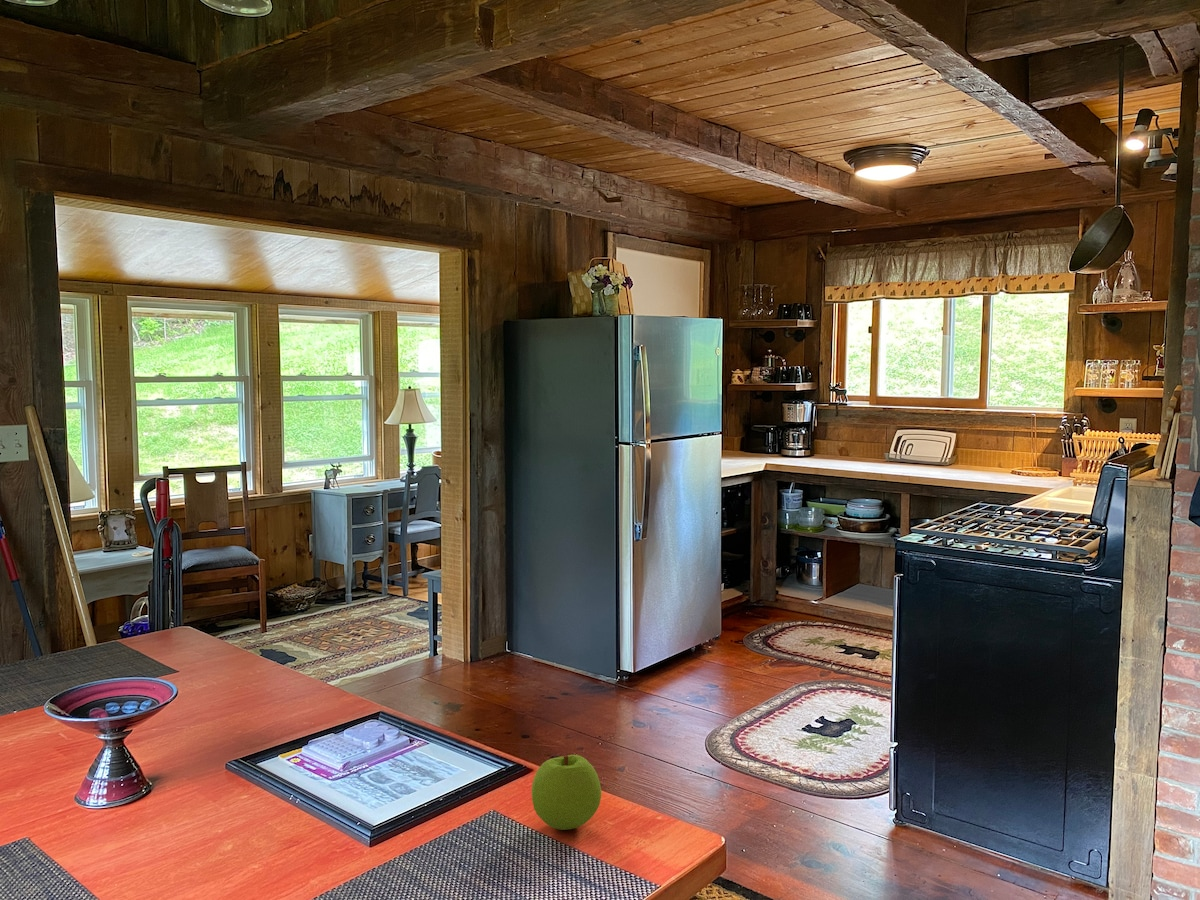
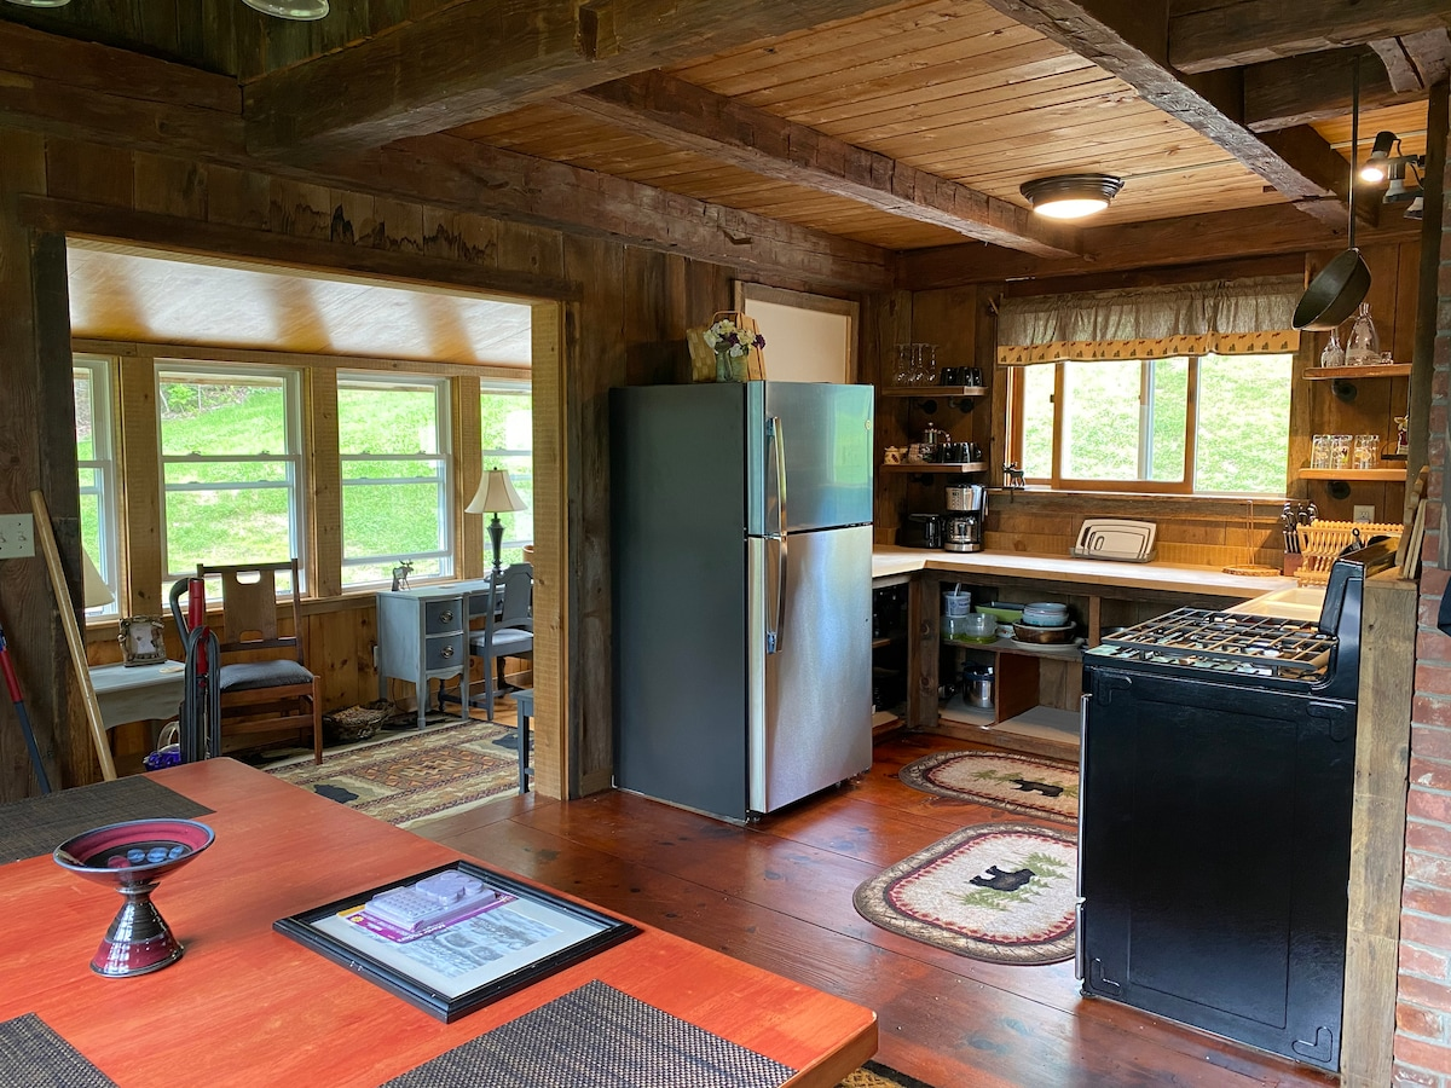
- apple (566, 792)
